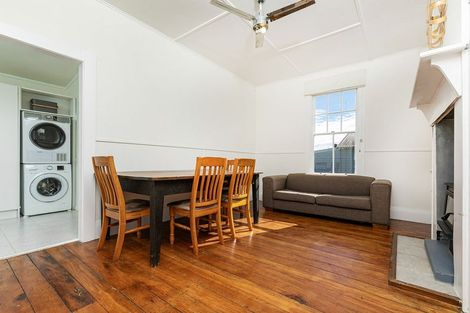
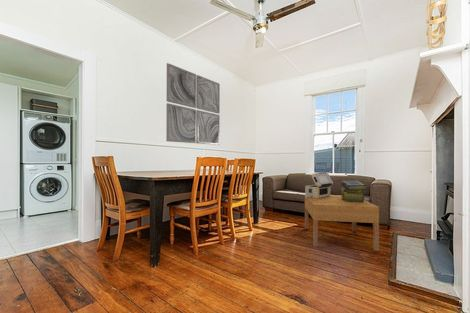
+ coffee table (336, 218)
+ decorative box (319, 184)
+ stack of books (352, 190)
+ wall art (197, 108)
